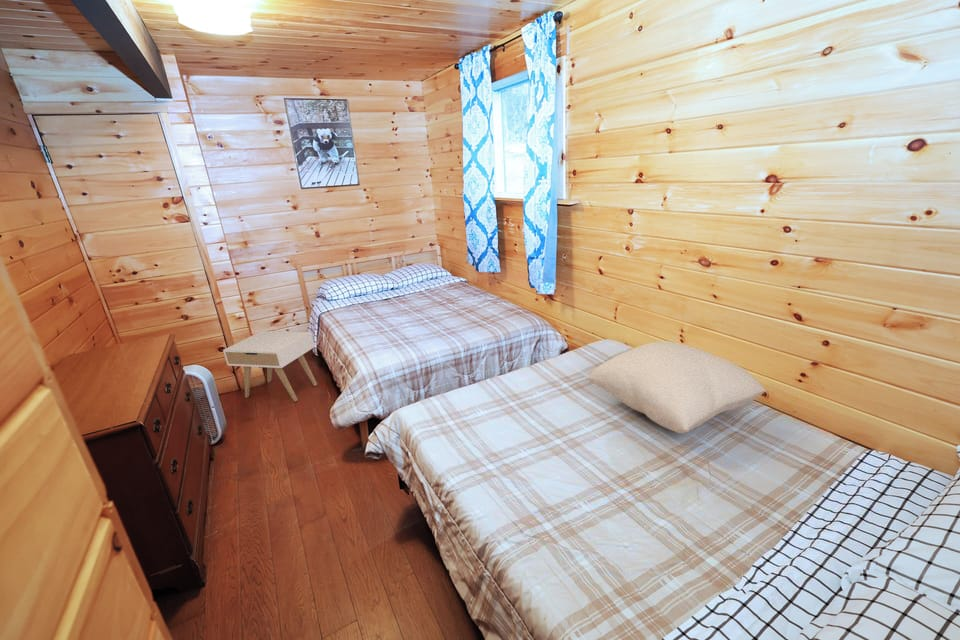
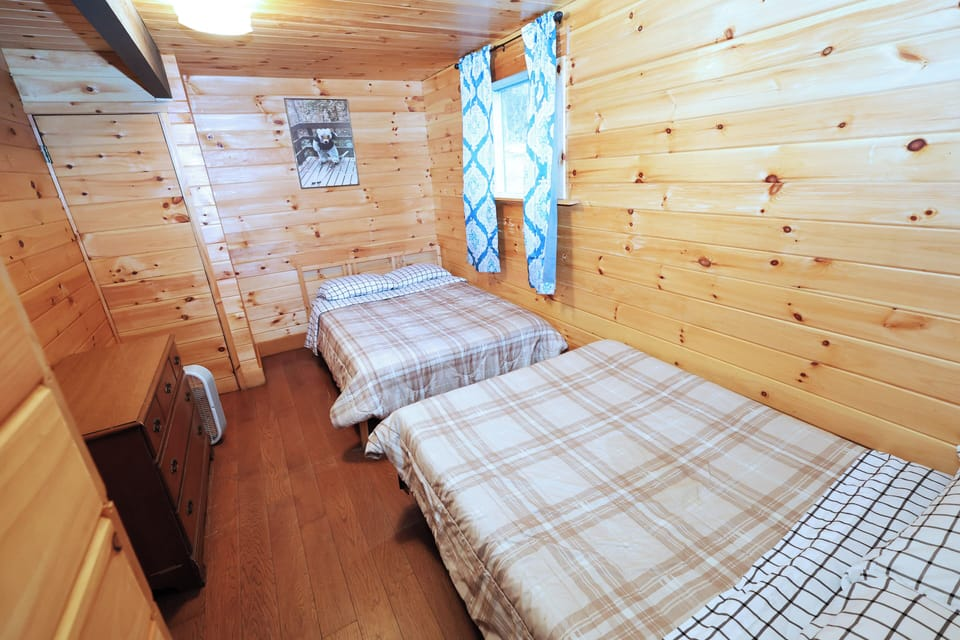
- nightstand (275, 366)
- pillow (672, 380)
